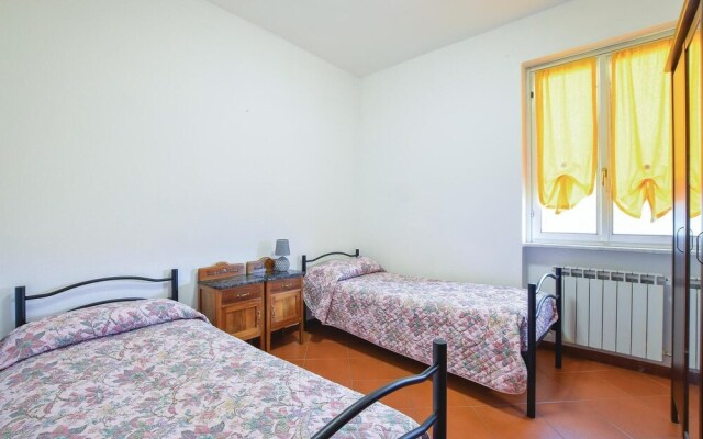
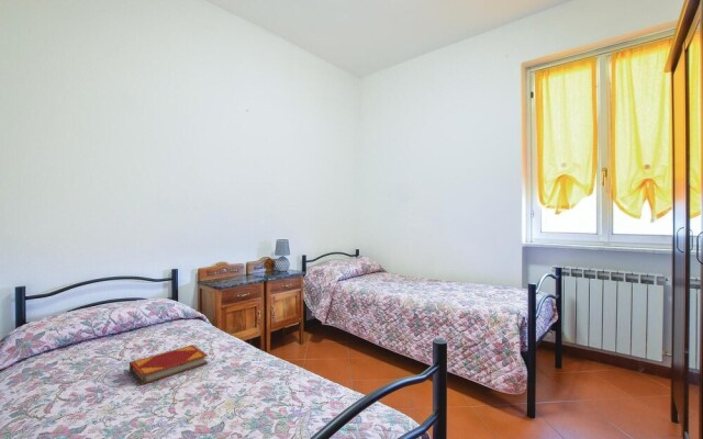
+ hardback book (169, 362)
